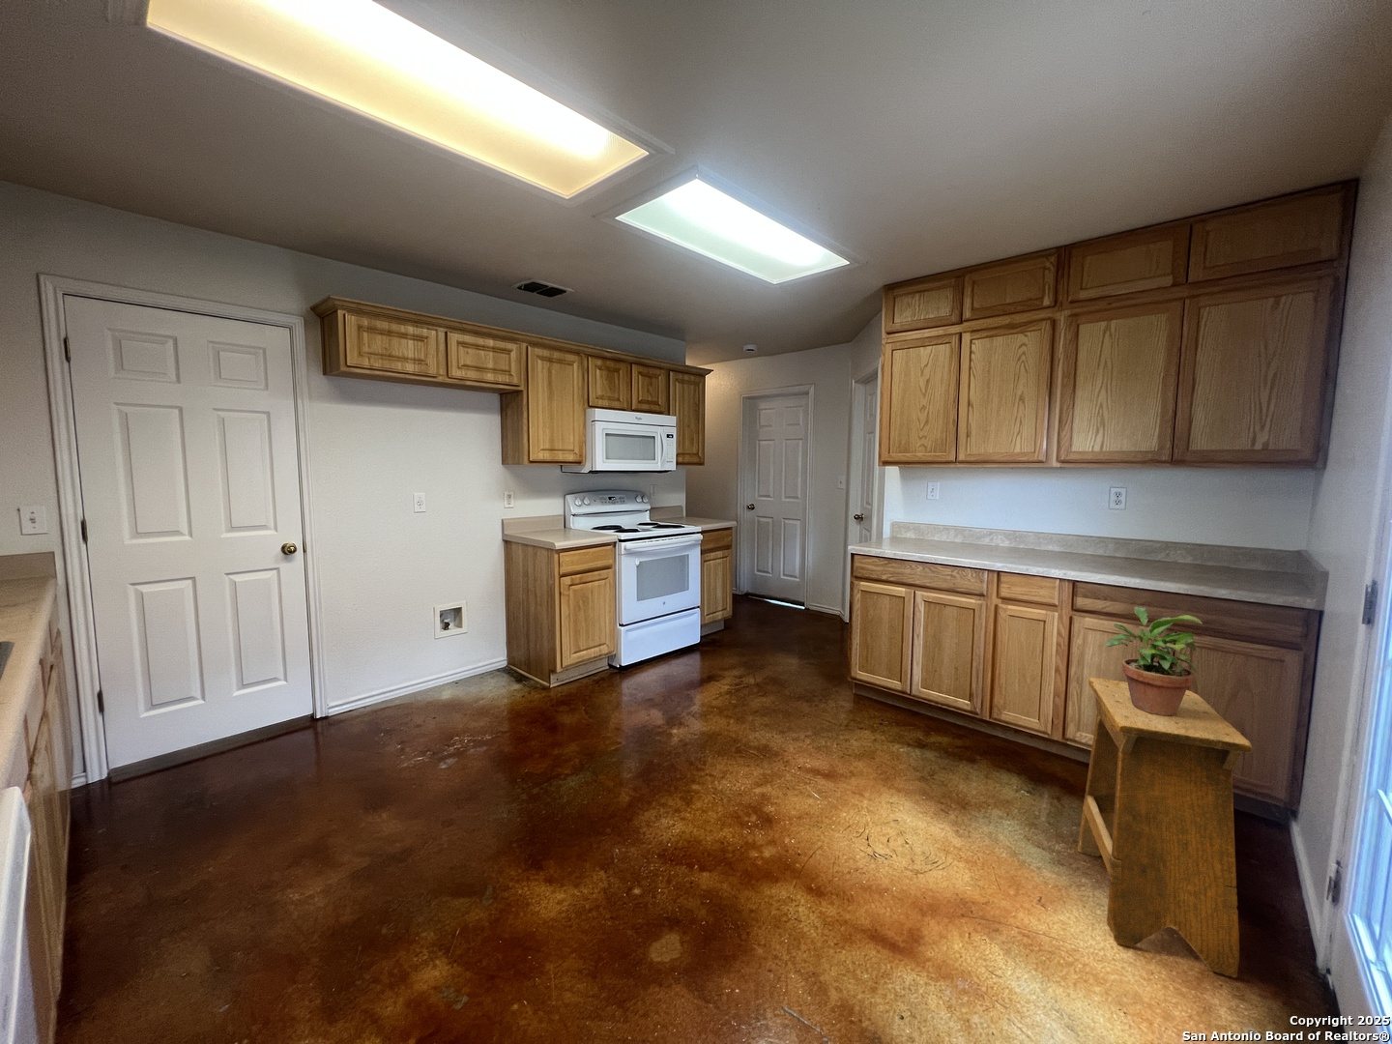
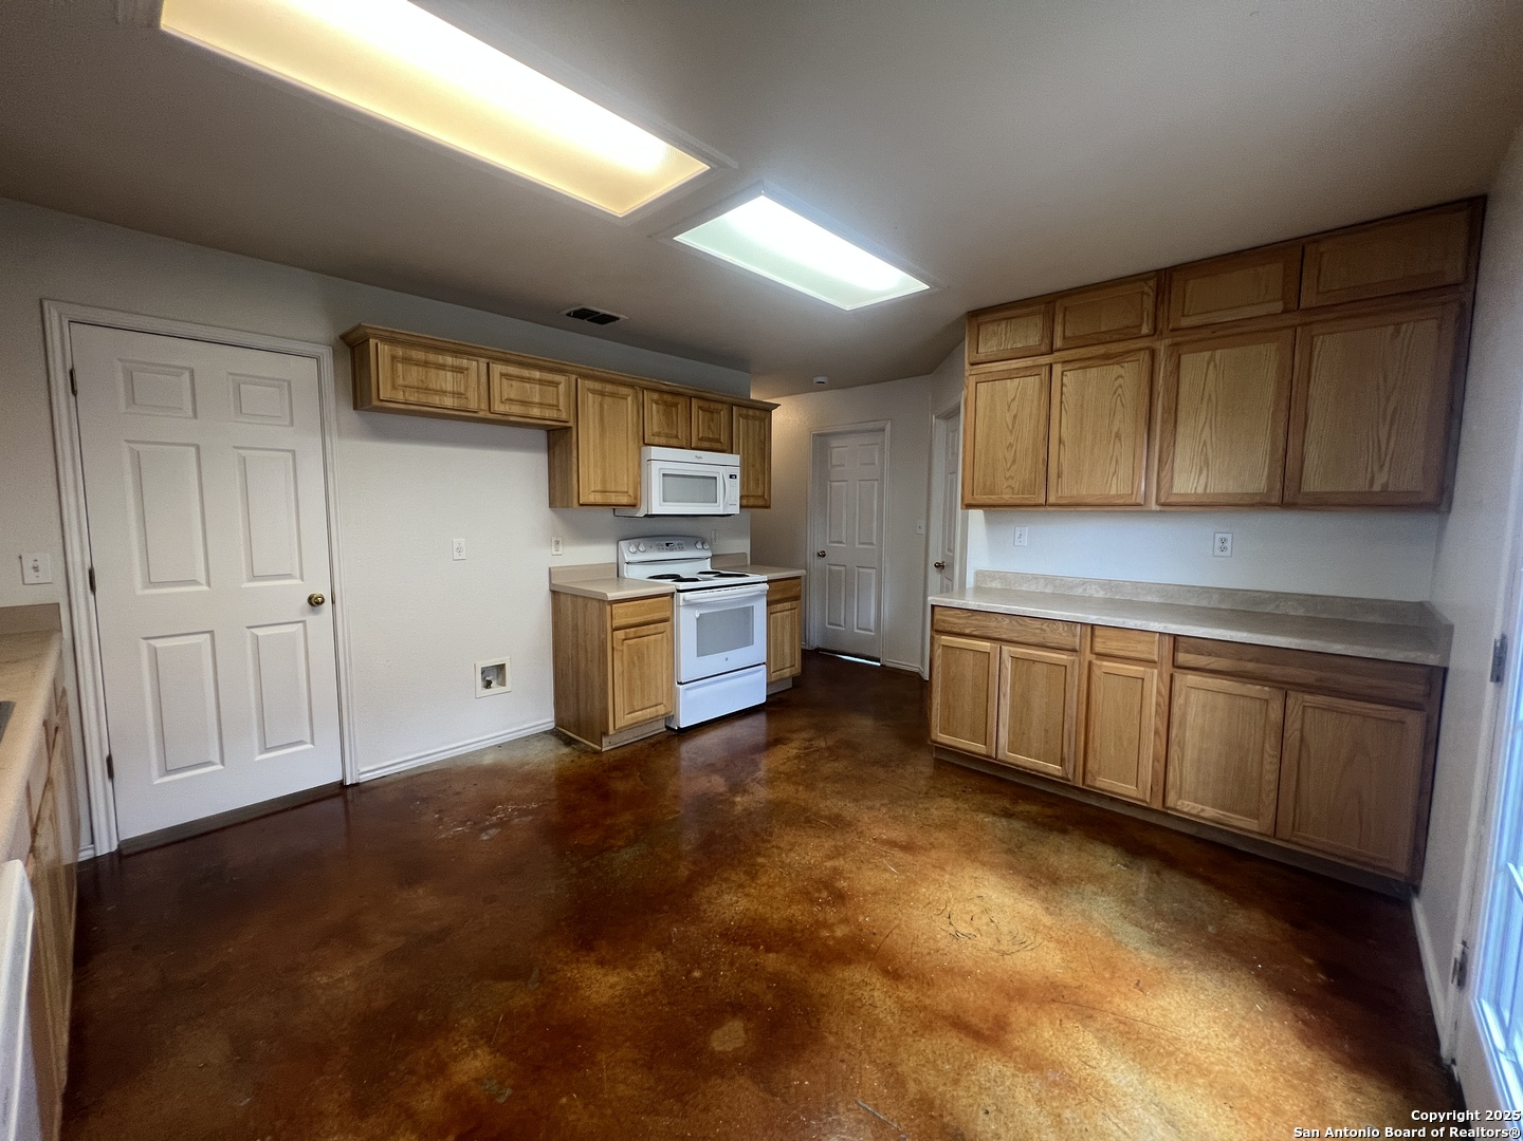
- potted plant (1146, 656)
- stool (1152, 806)
